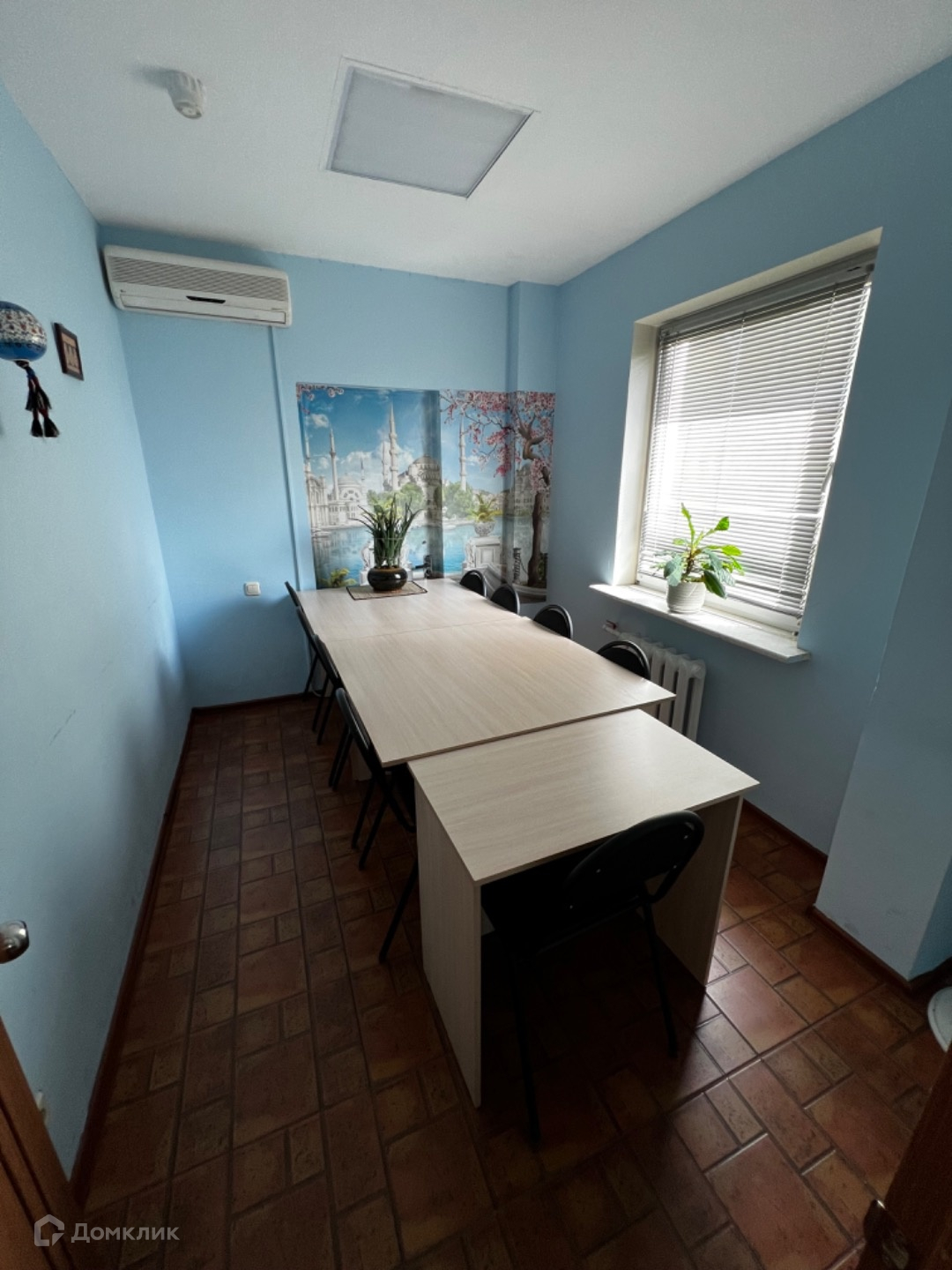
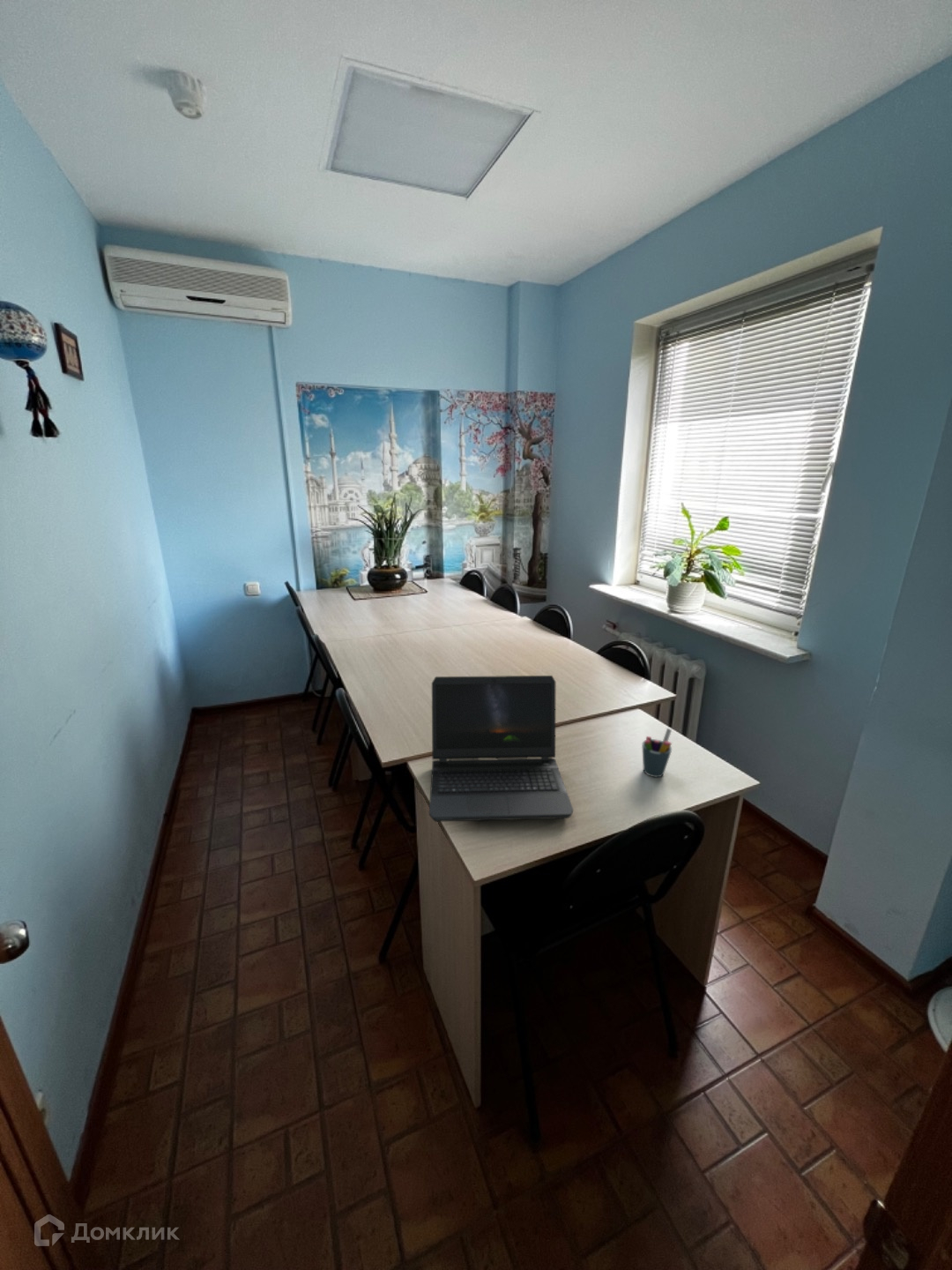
+ pen holder (656, 752)
+ laptop computer (497, 743)
